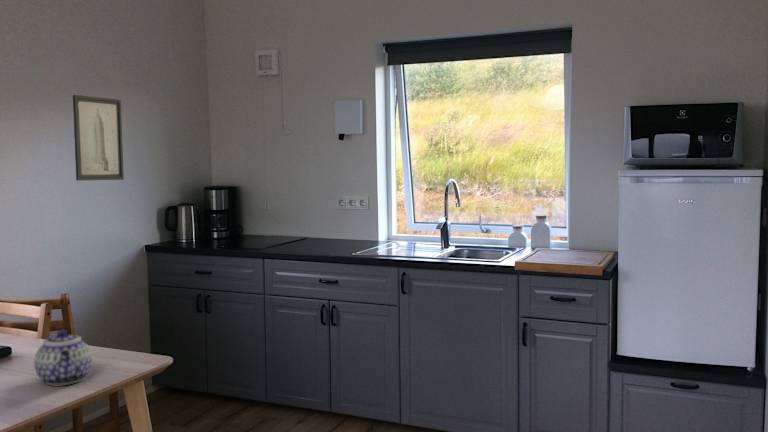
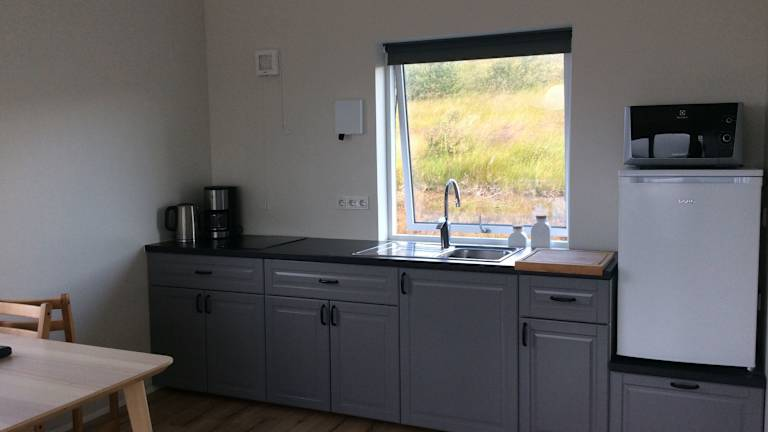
- wall art (99, 138)
- teapot (63, 355)
